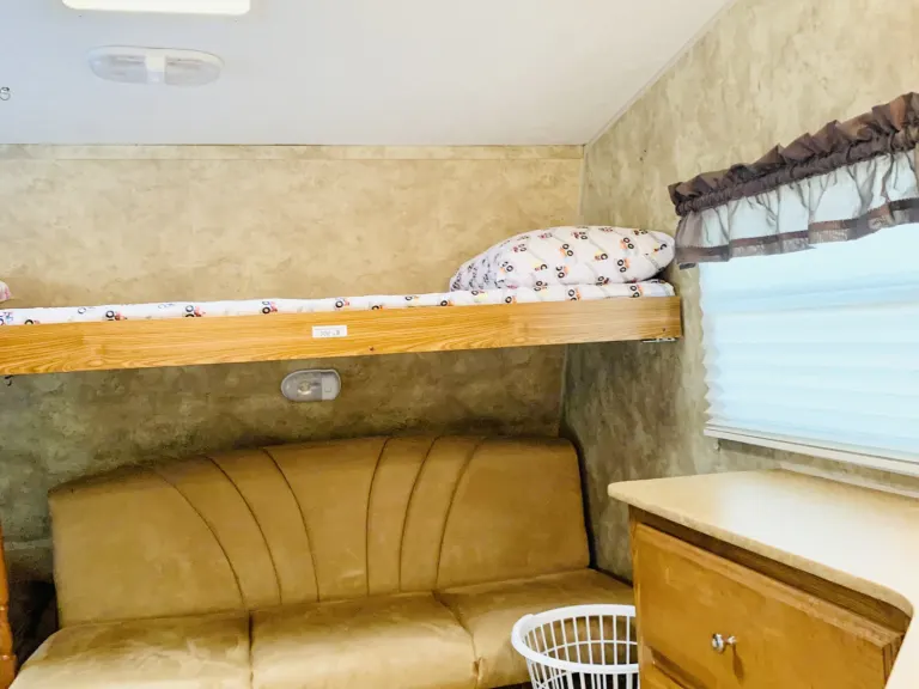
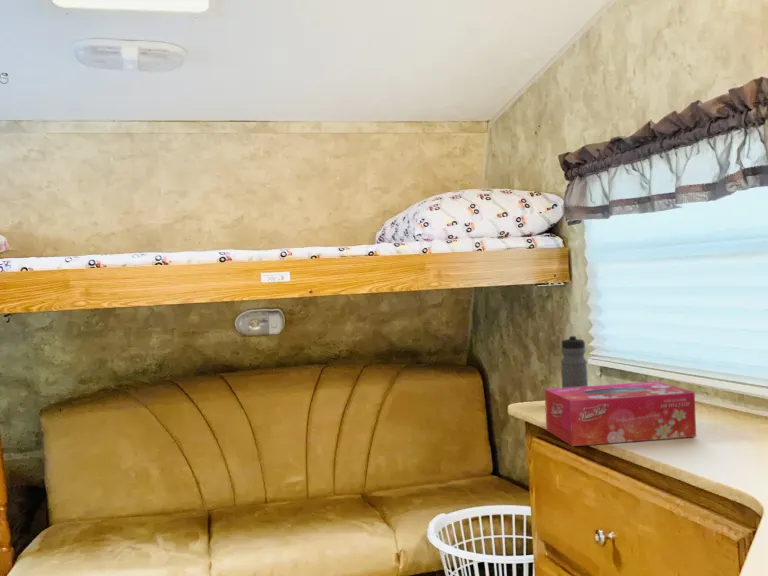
+ water bottle (574, 369)
+ tissue box (617, 411)
